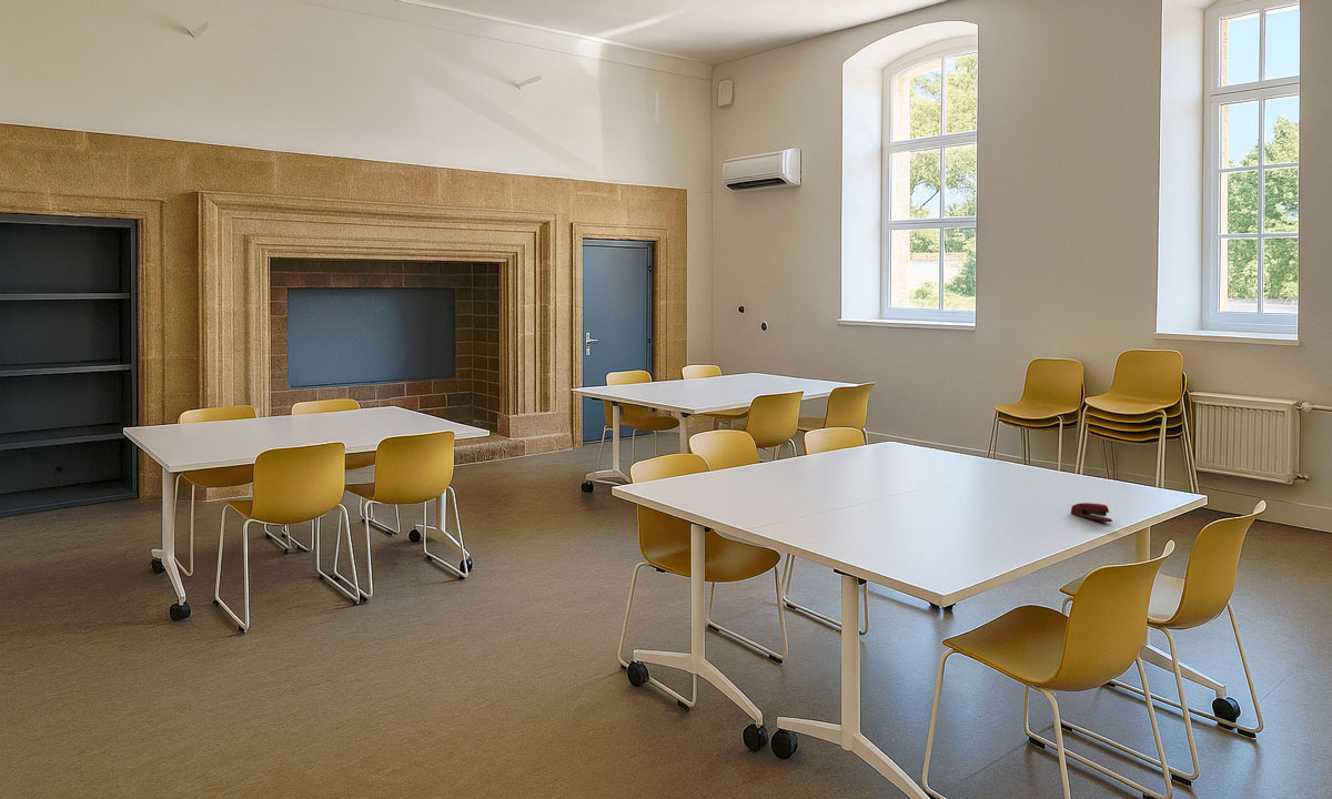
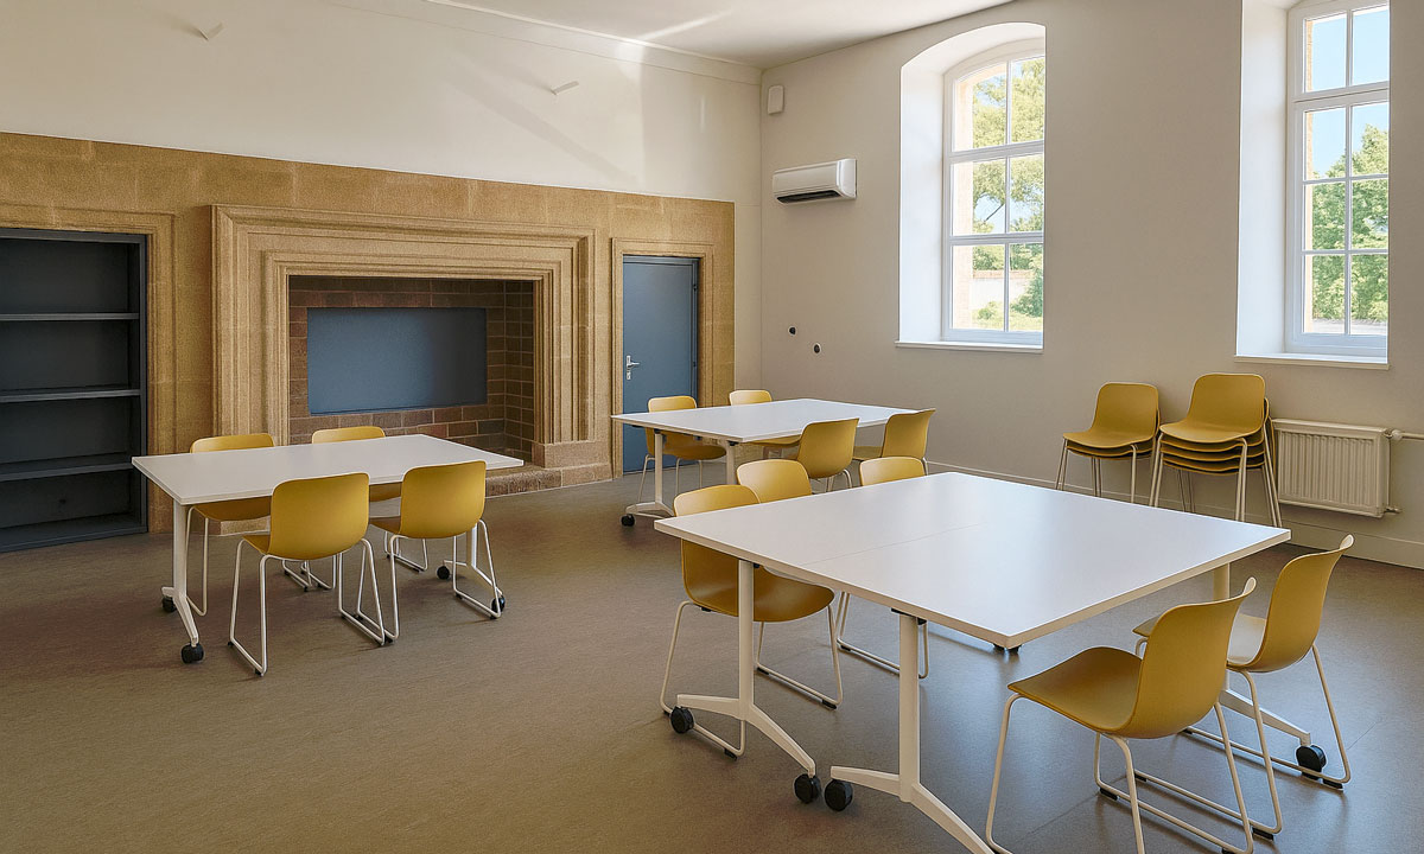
- stapler (1090, 509)
